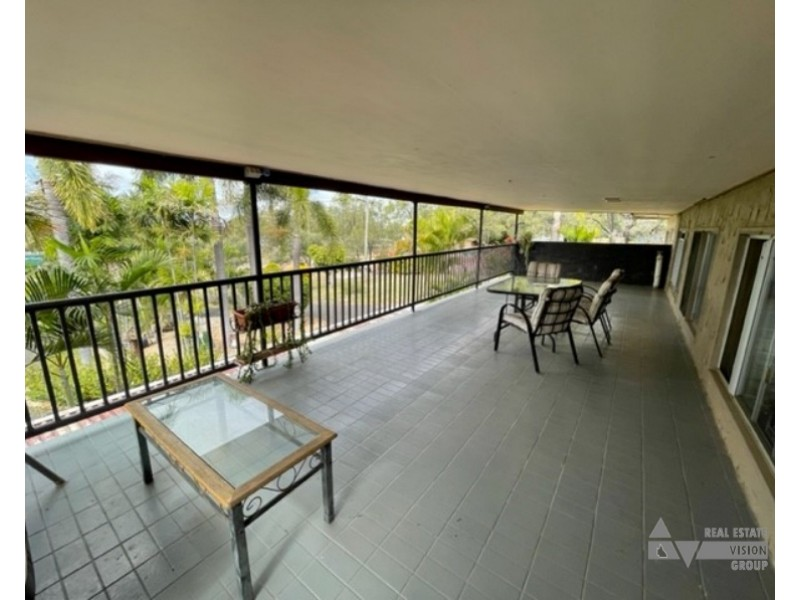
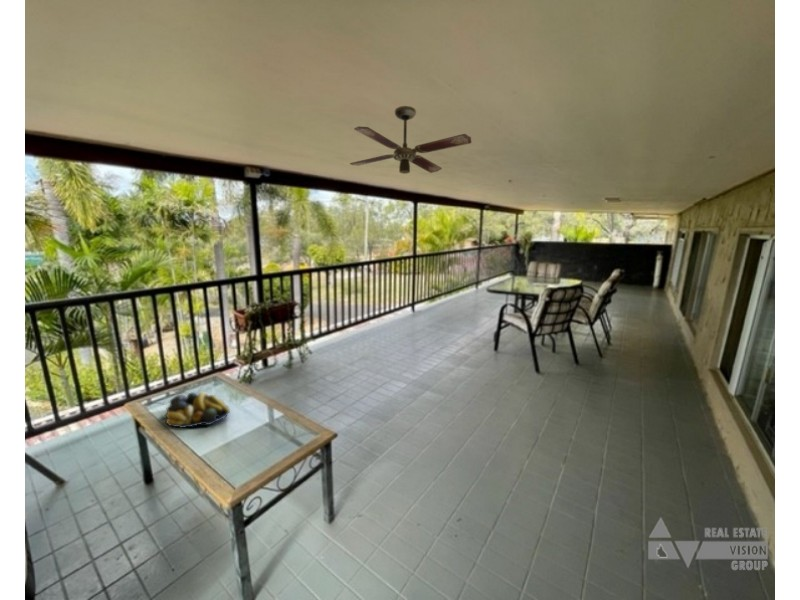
+ ceiling fan (404, 142)
+ fruit bowl (197, 405)
